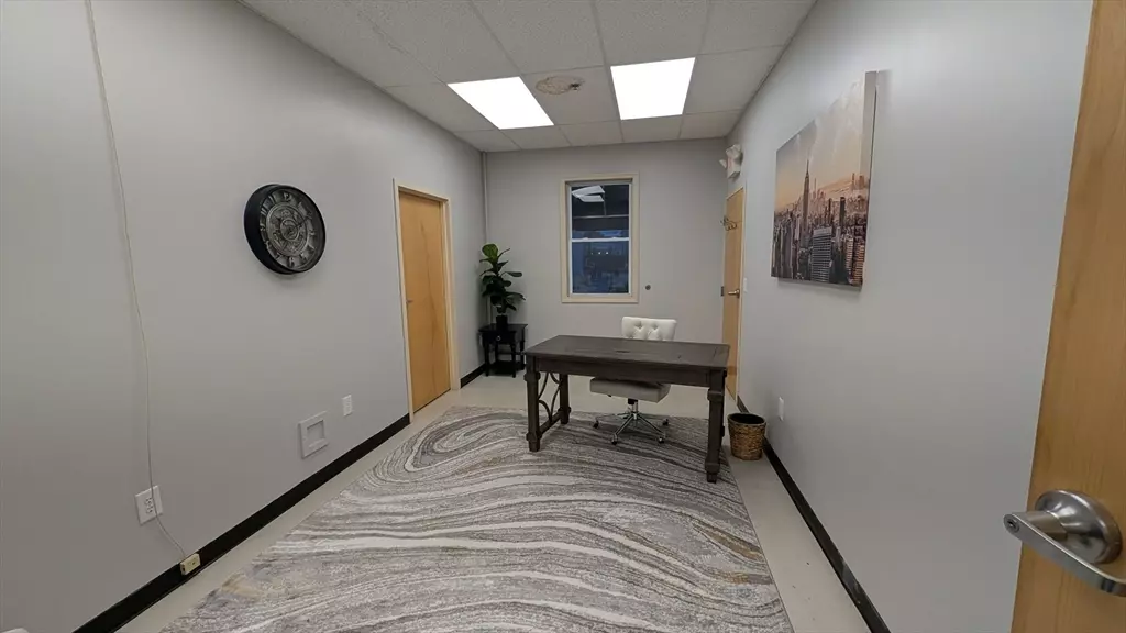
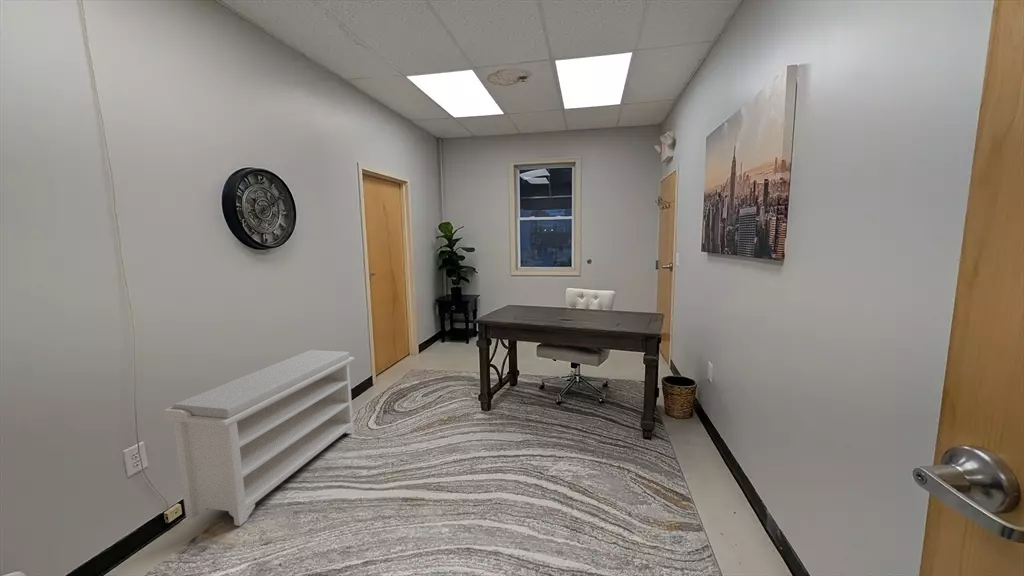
+ bench (281, 420)
